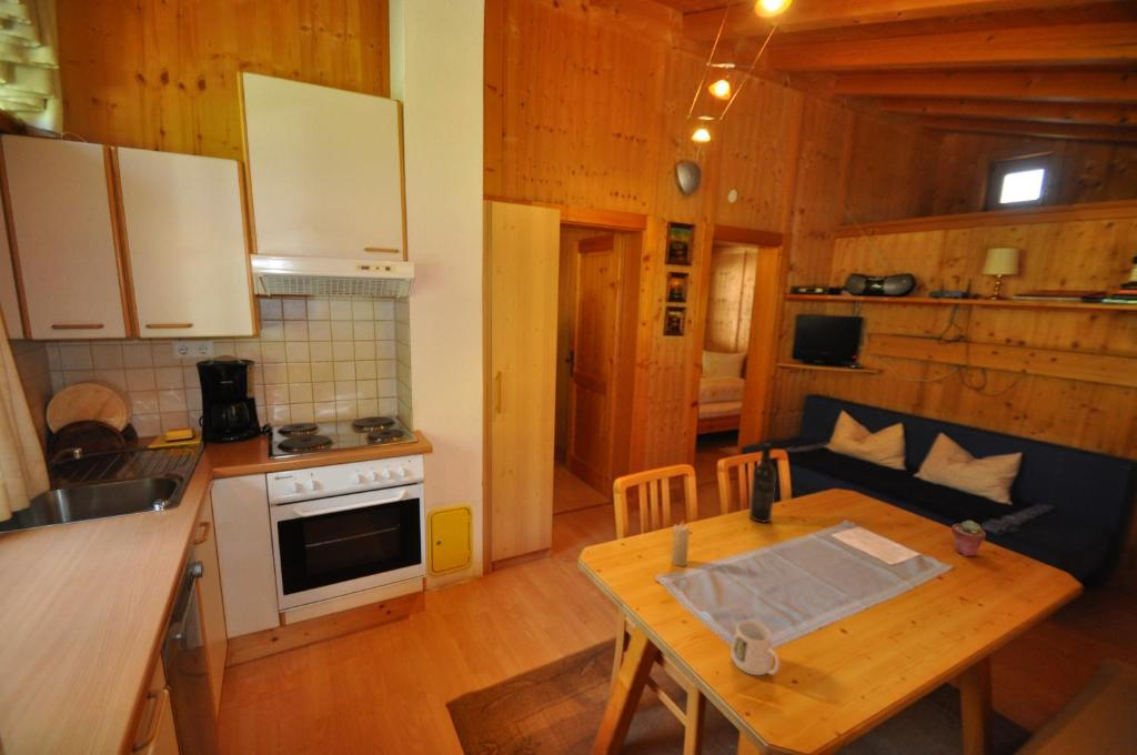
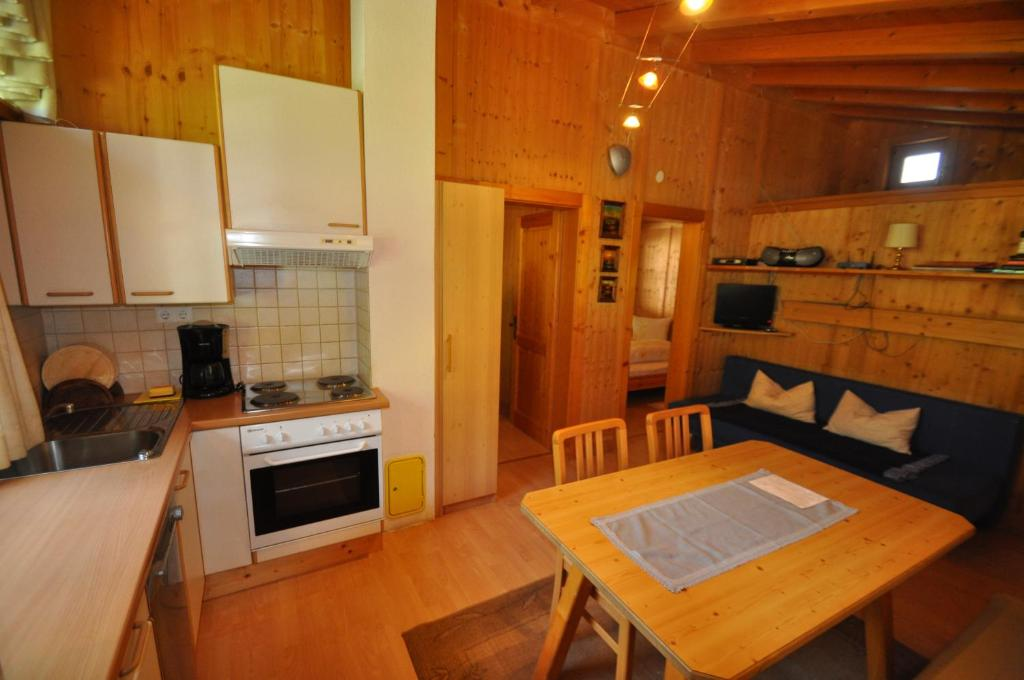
- candle (680, 540)
- mug (757, 651)
- potted succulent (967, 536)
- wine bottle (763, 481)
